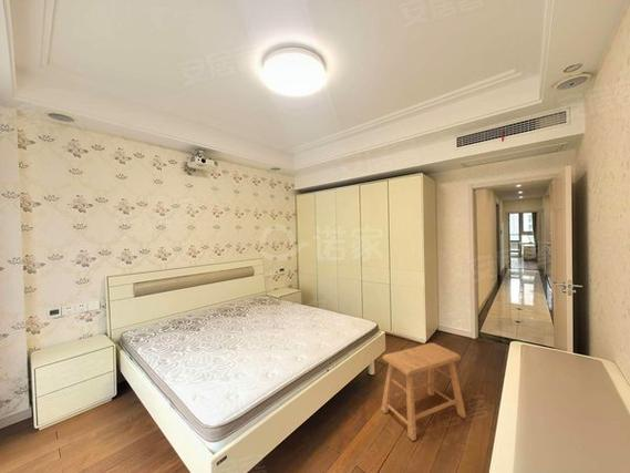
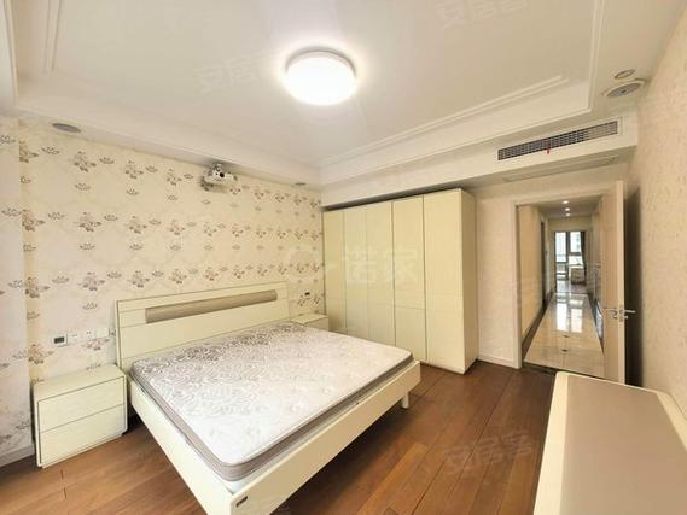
- stool (421, 385)
